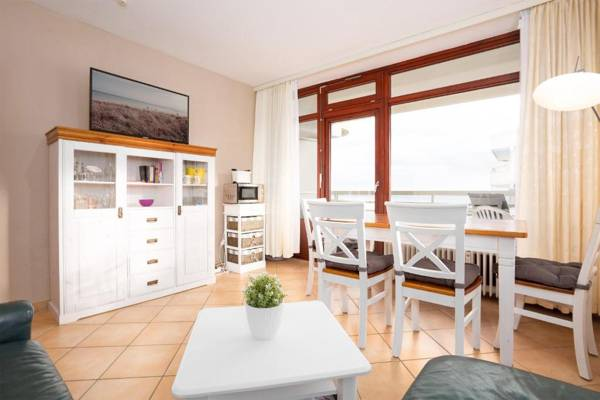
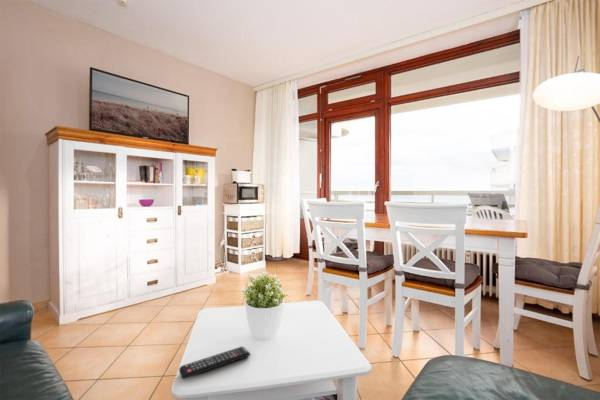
+ remote control (216, 361)
